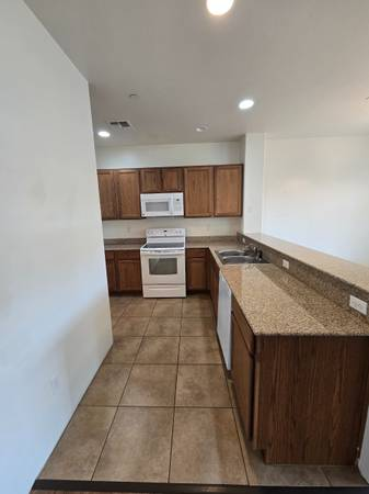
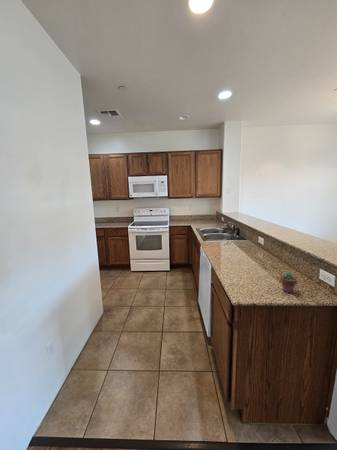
+ potted succulent (288, 281)
